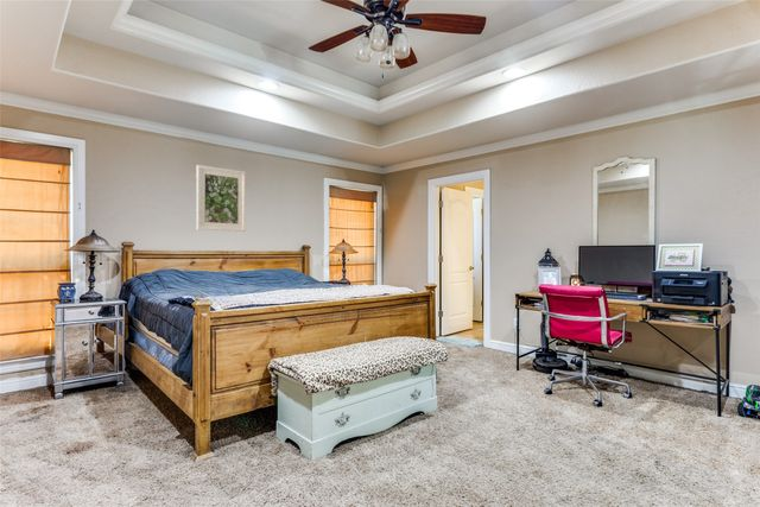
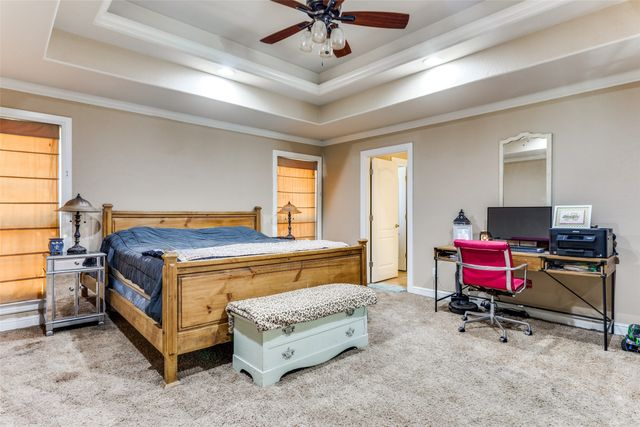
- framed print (221, 199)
